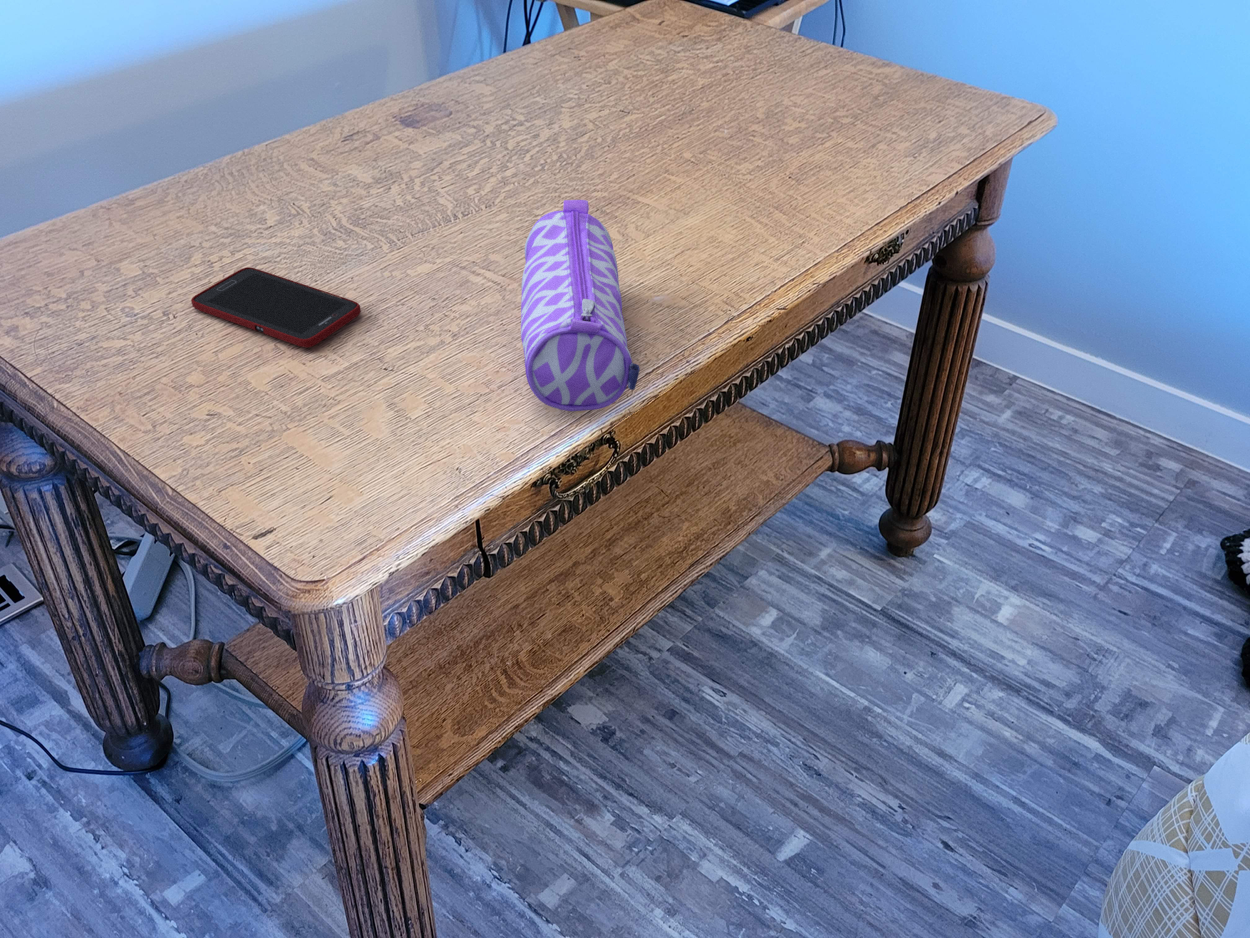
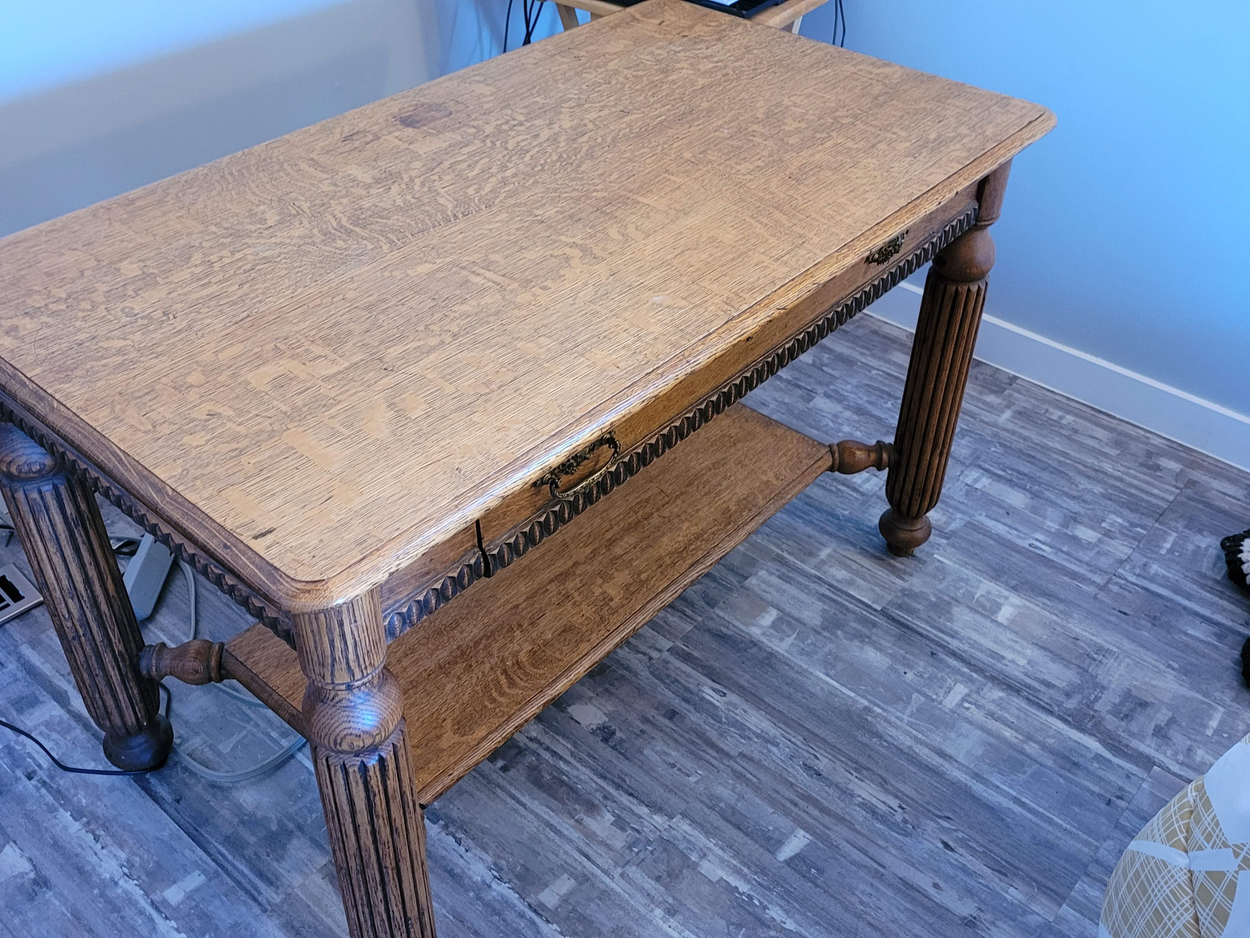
- cell phone (276, 306)
- pencil case (572, 304)
